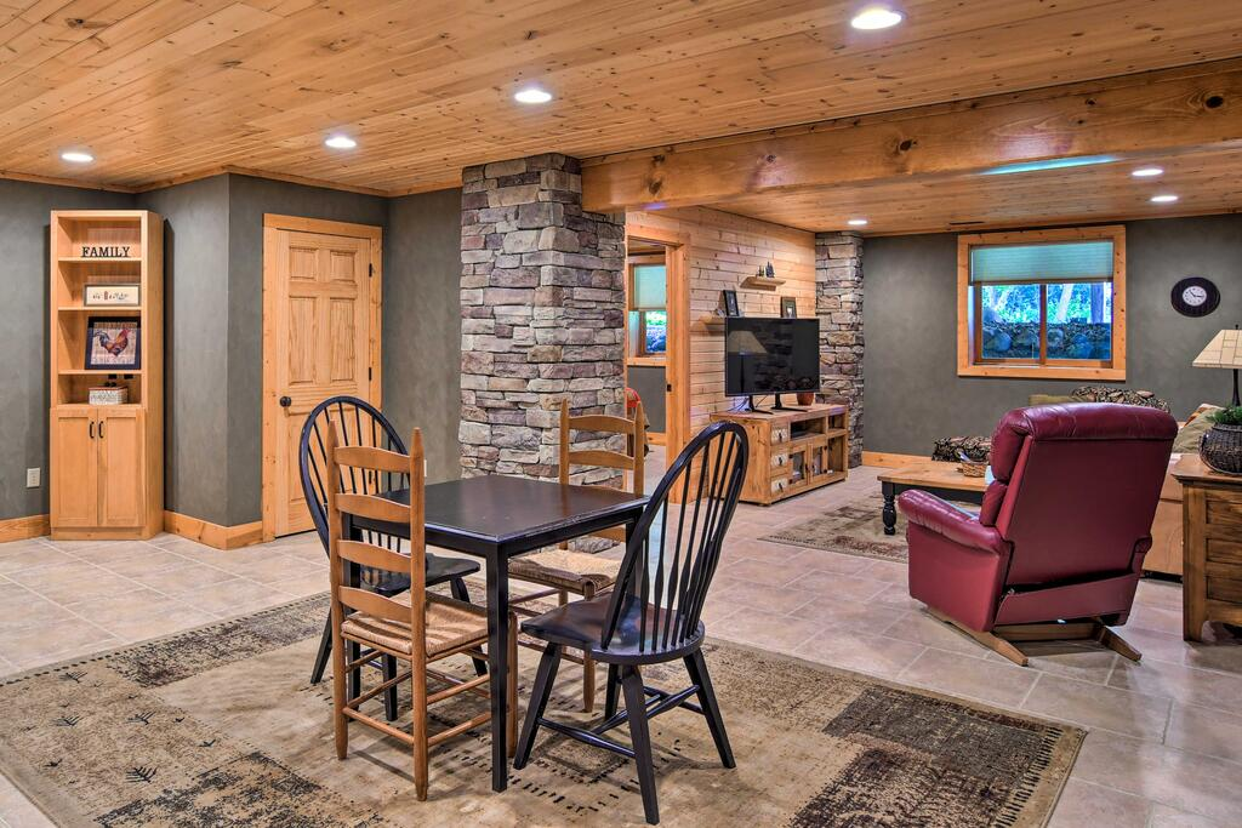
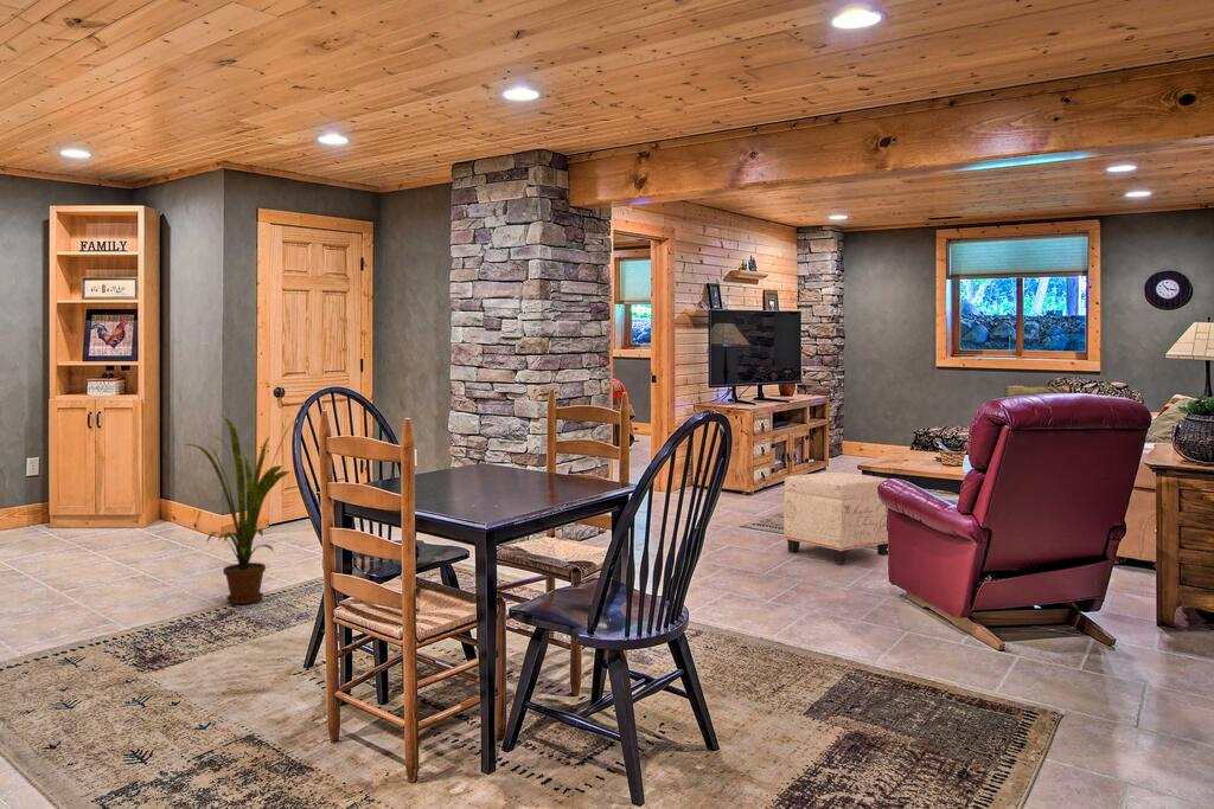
+ ottoman (837, 513)
+ house plant (234, 508)
